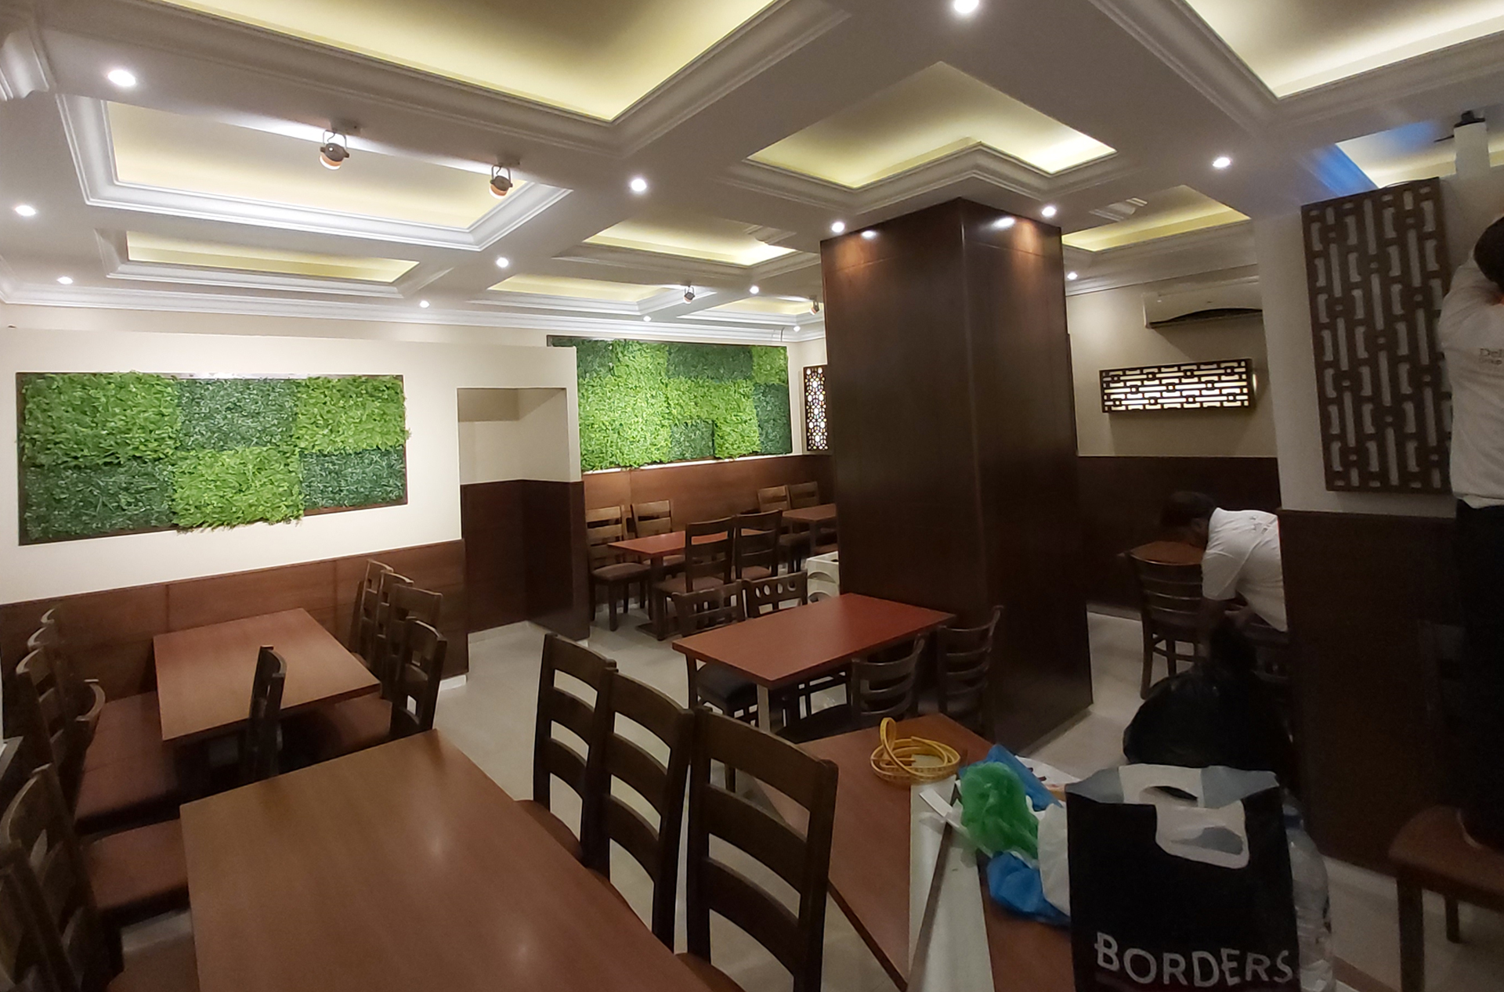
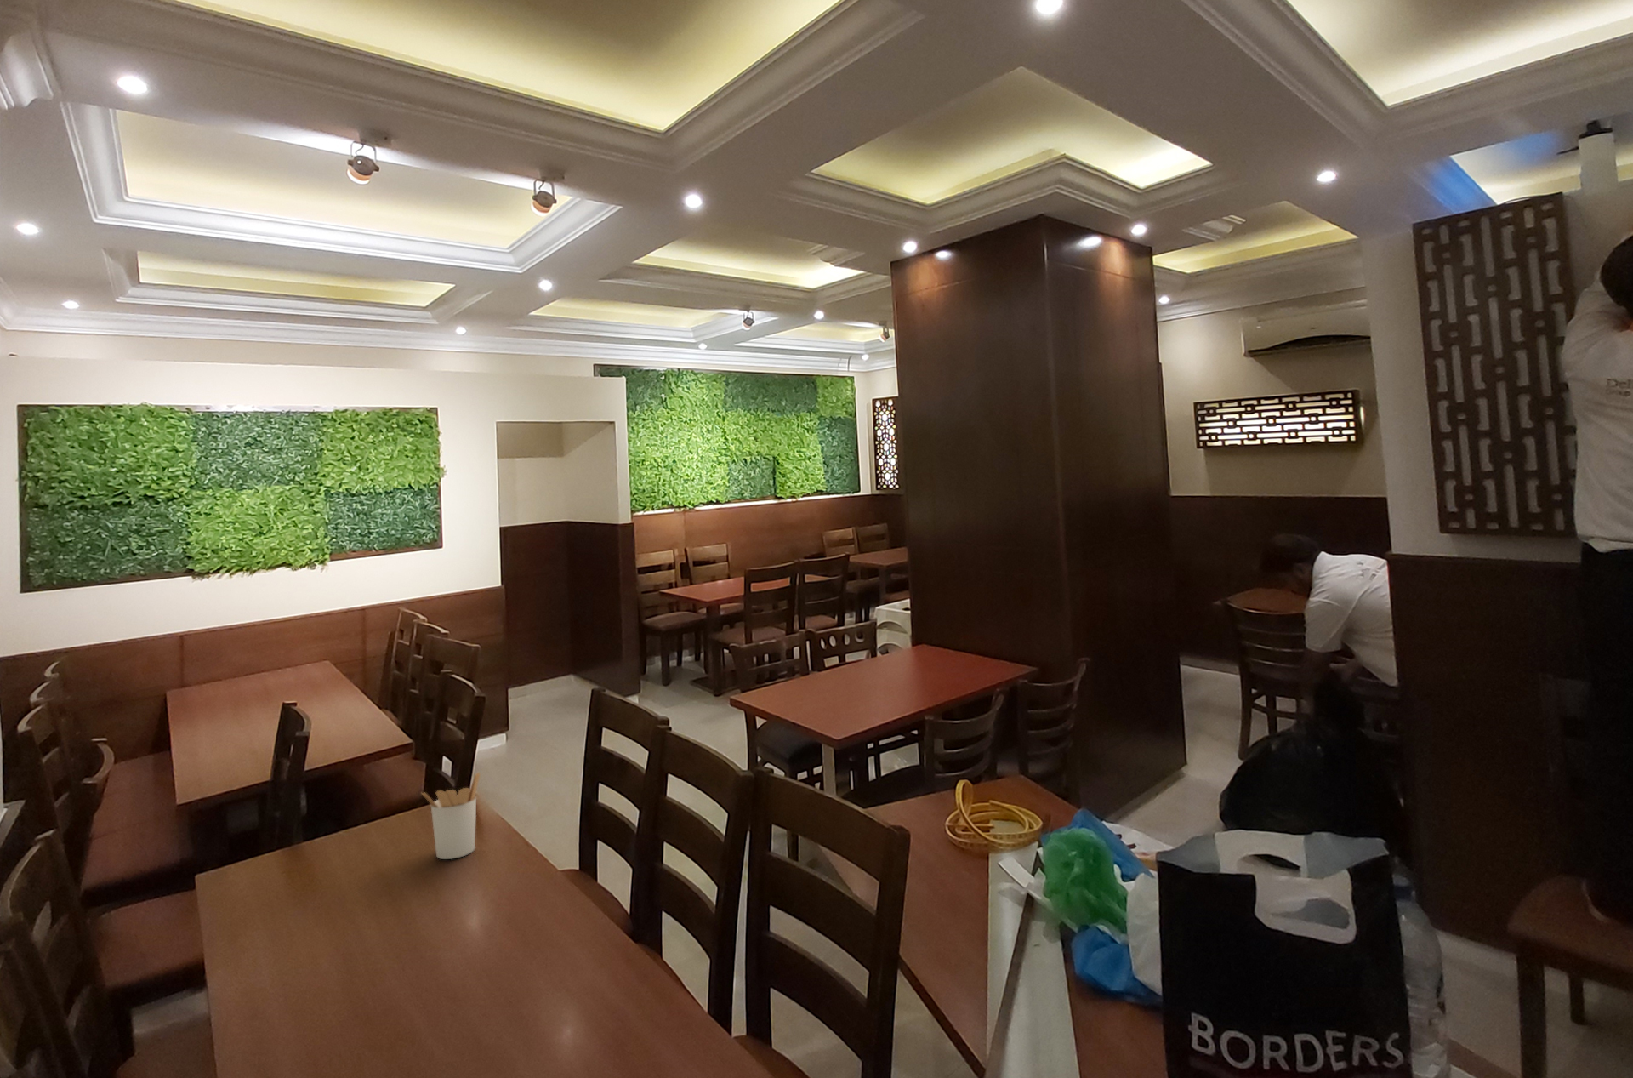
+ utensil holder (455, 817)
